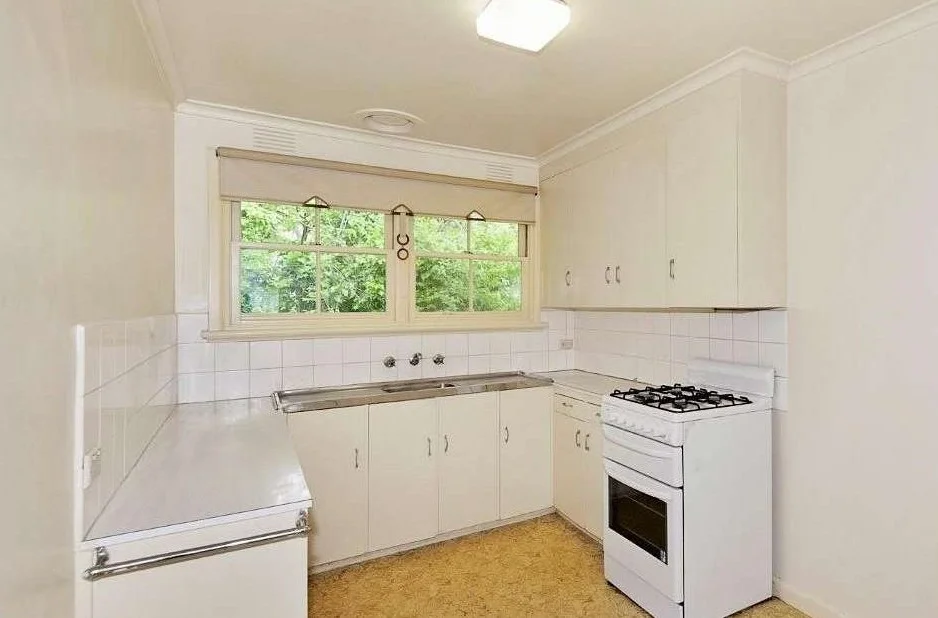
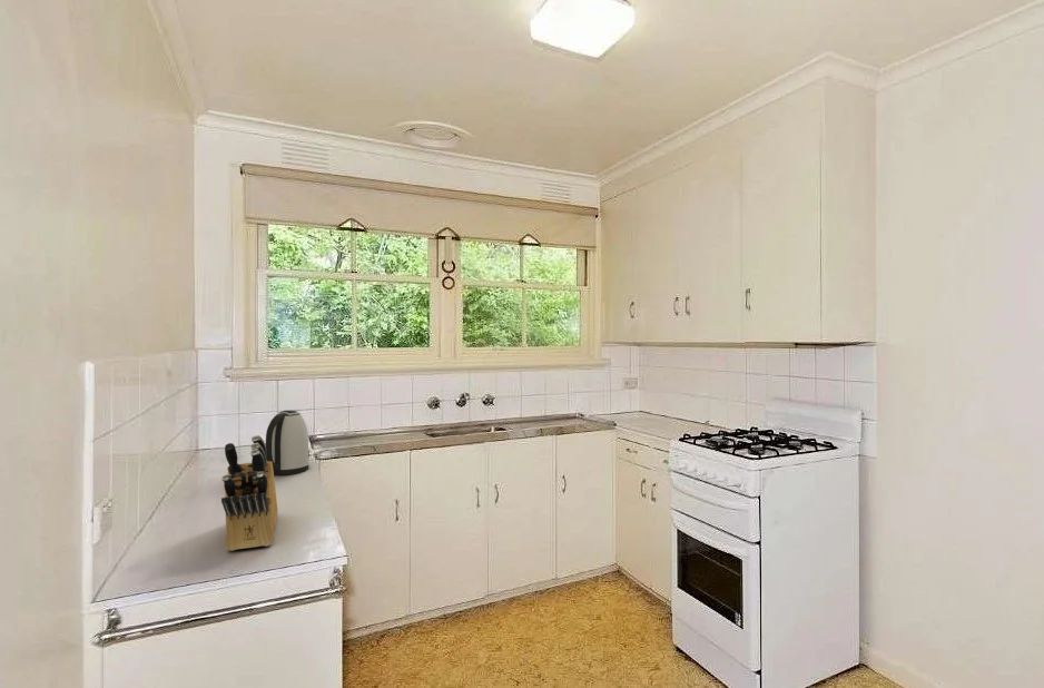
+ knife block (252, 484)
+ kettle (284, 441)
